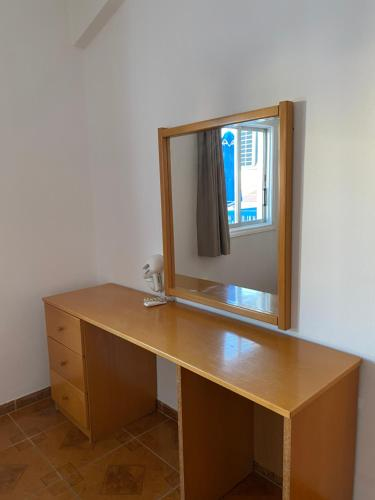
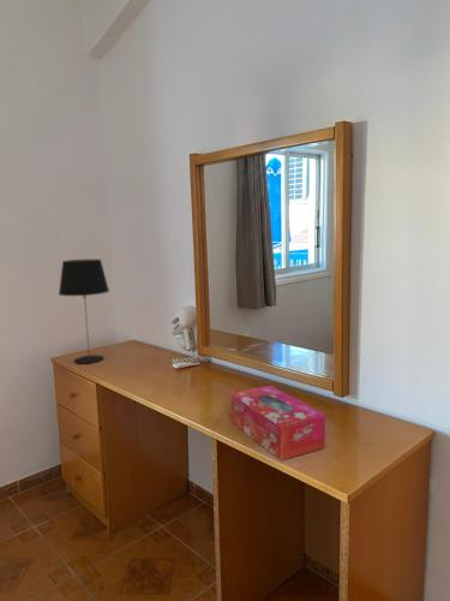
+ tissue box (275, 418)
+ table lamp (85, 310)
